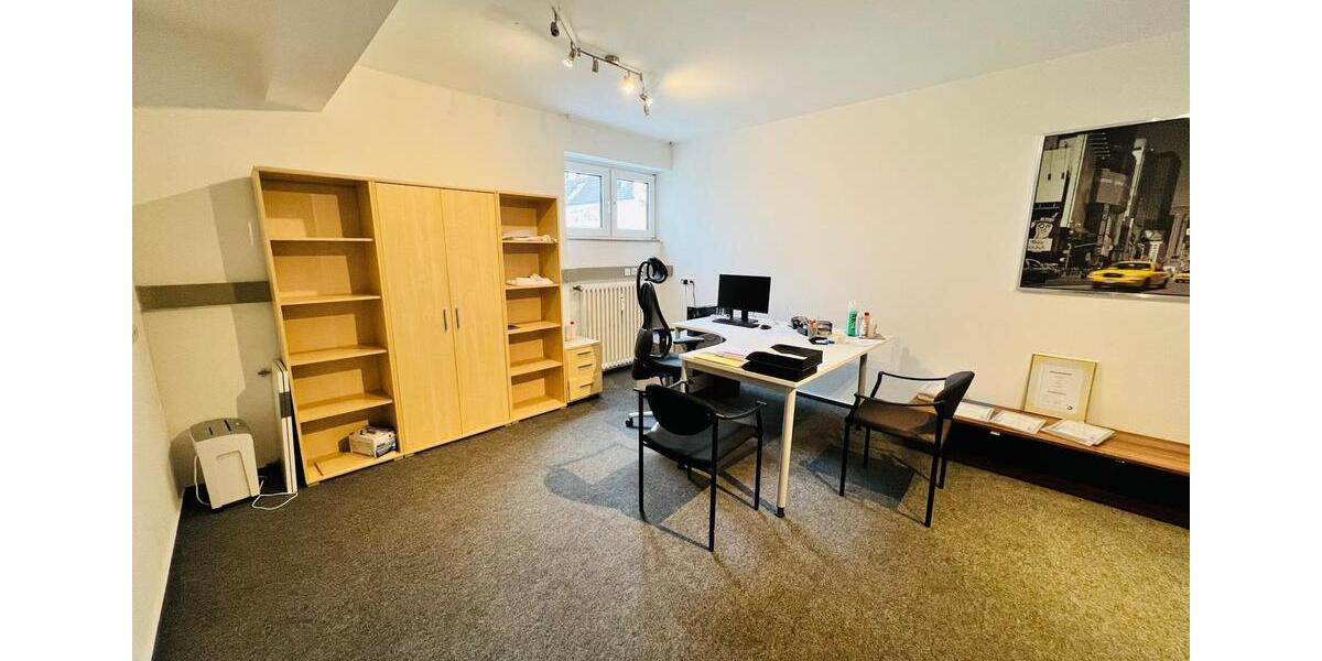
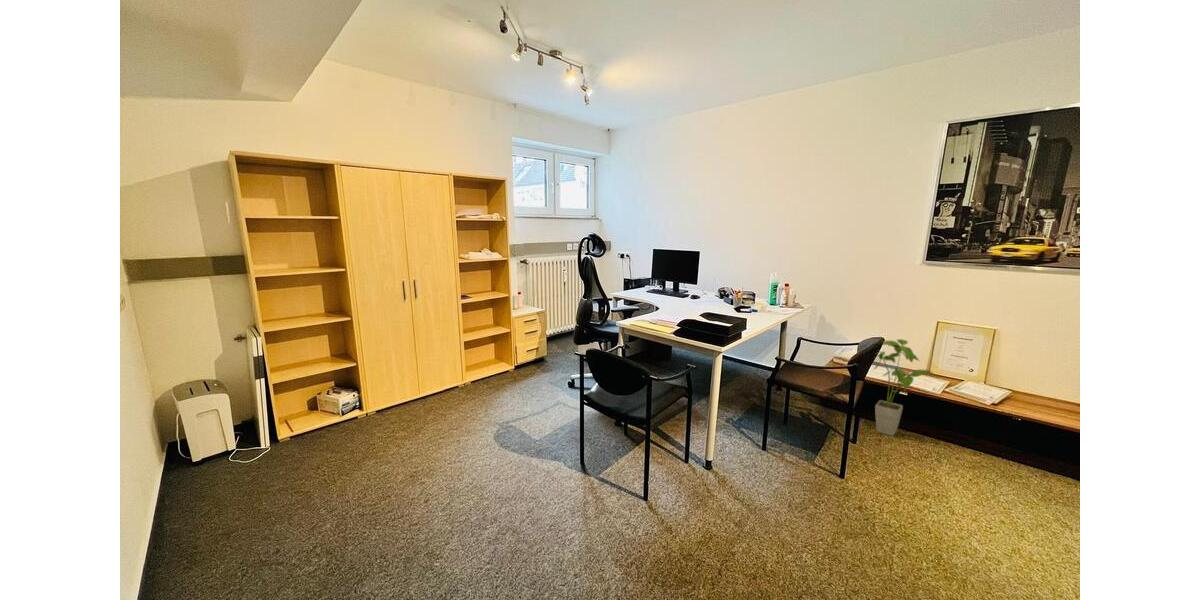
+ house plant (899, 387)
